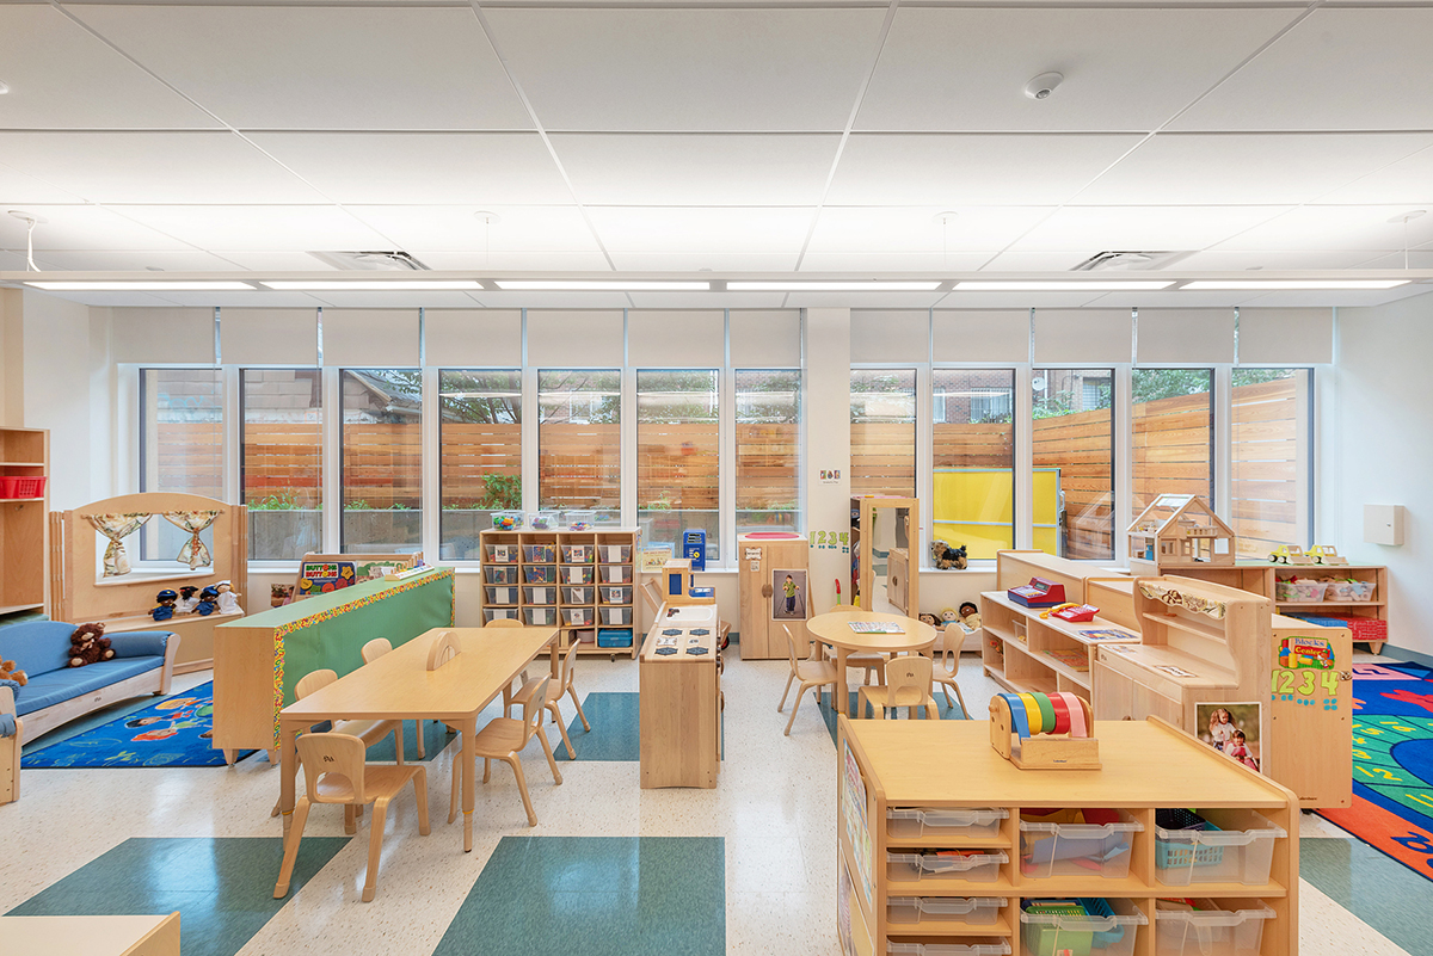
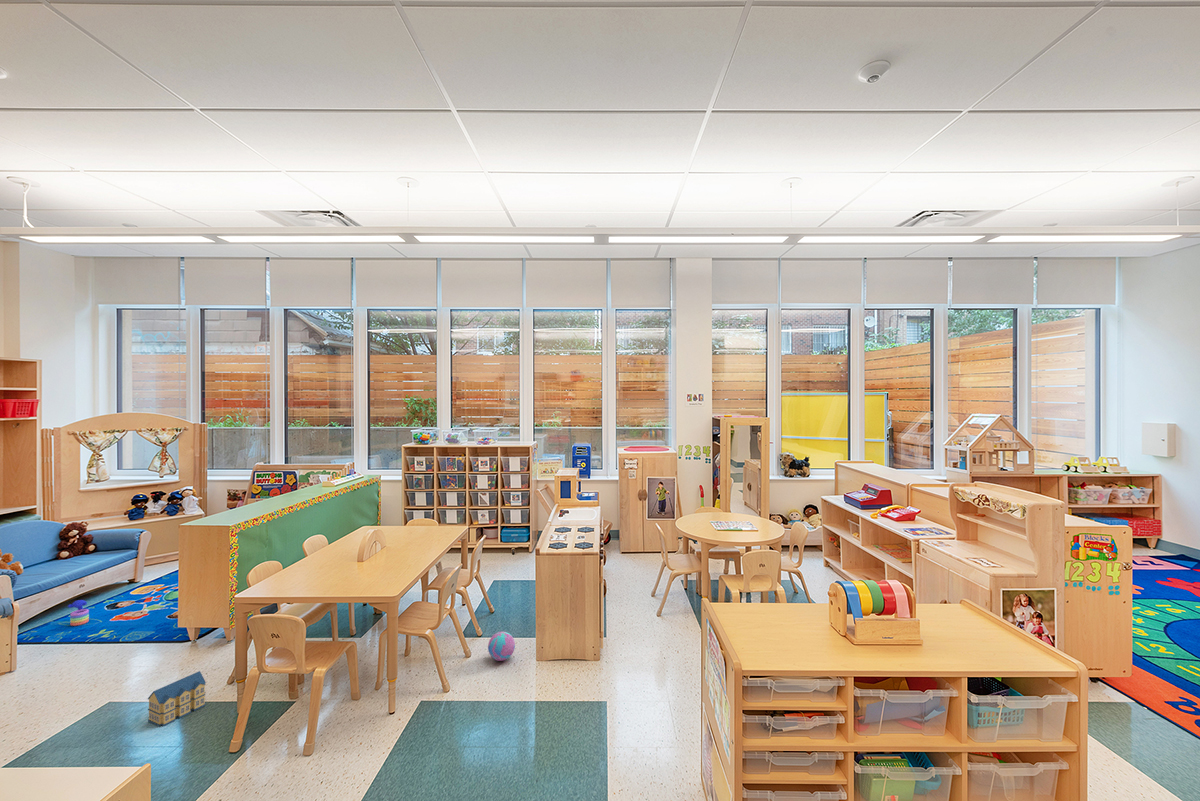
+ stacking toy (78, 612)
+ decorative ball (501, 646)
+ toy house (178, 696)
